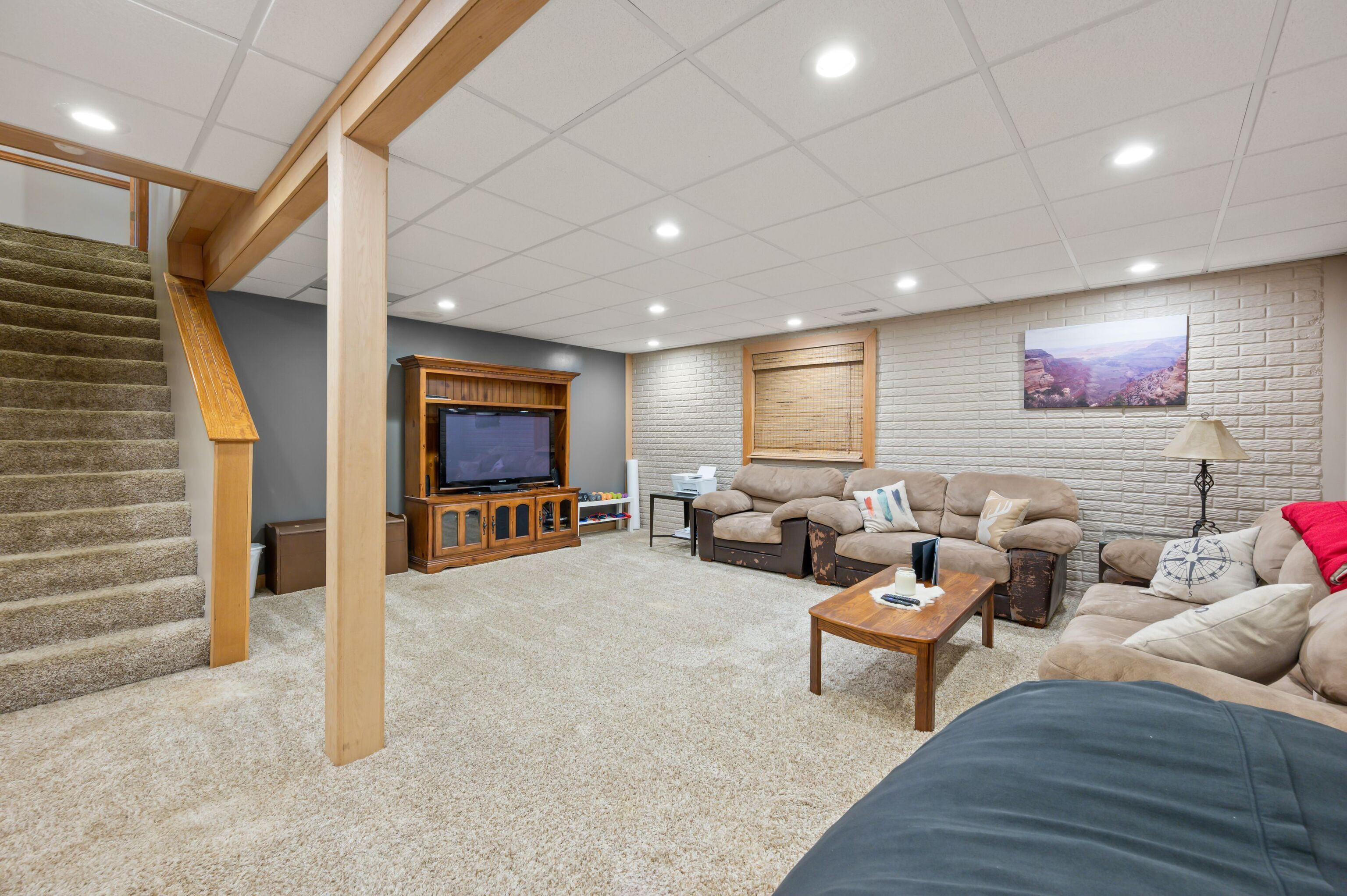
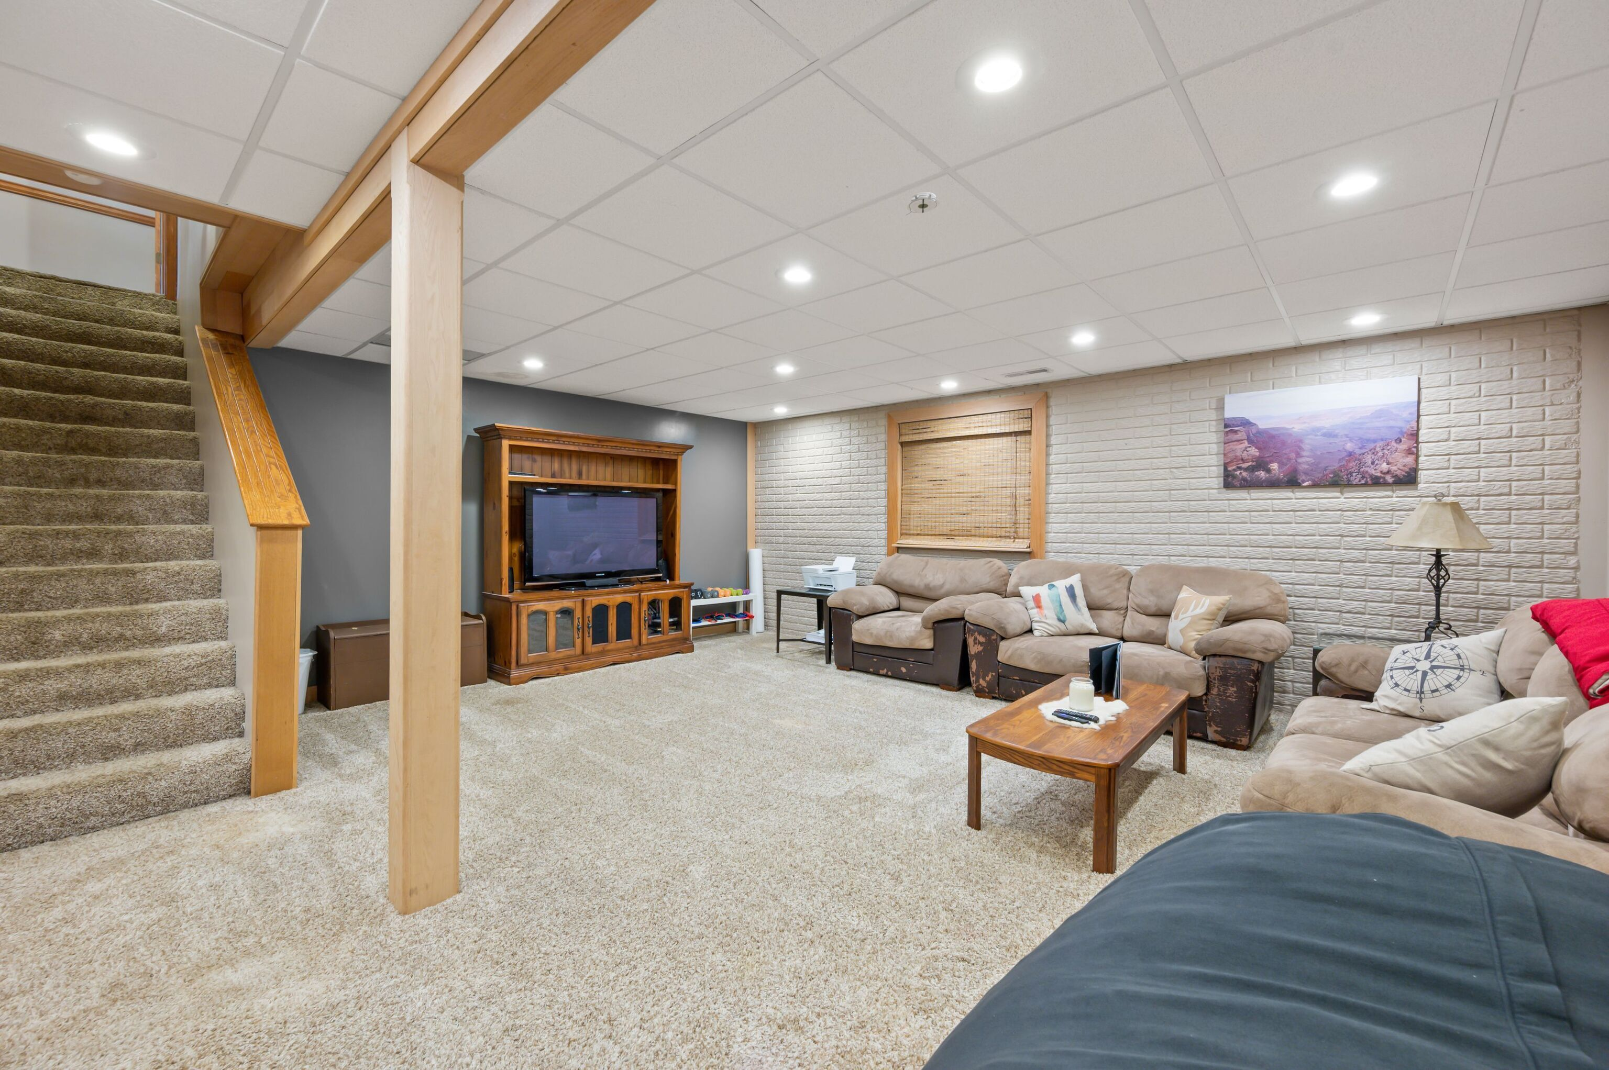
+ smoke detector (922, 203)
